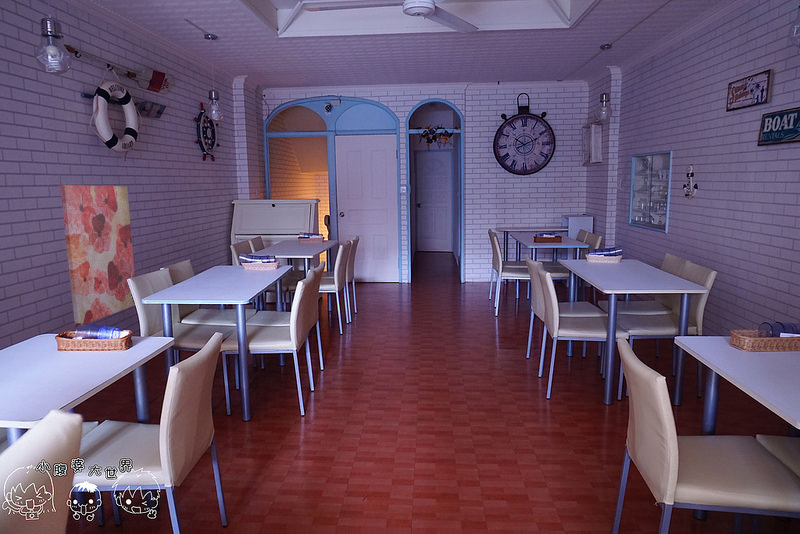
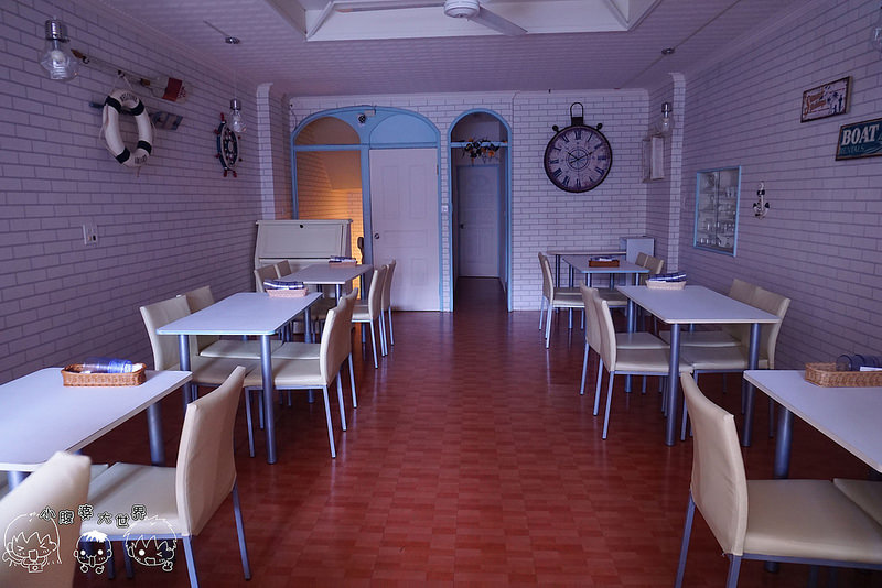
- wall art (103, 251)
